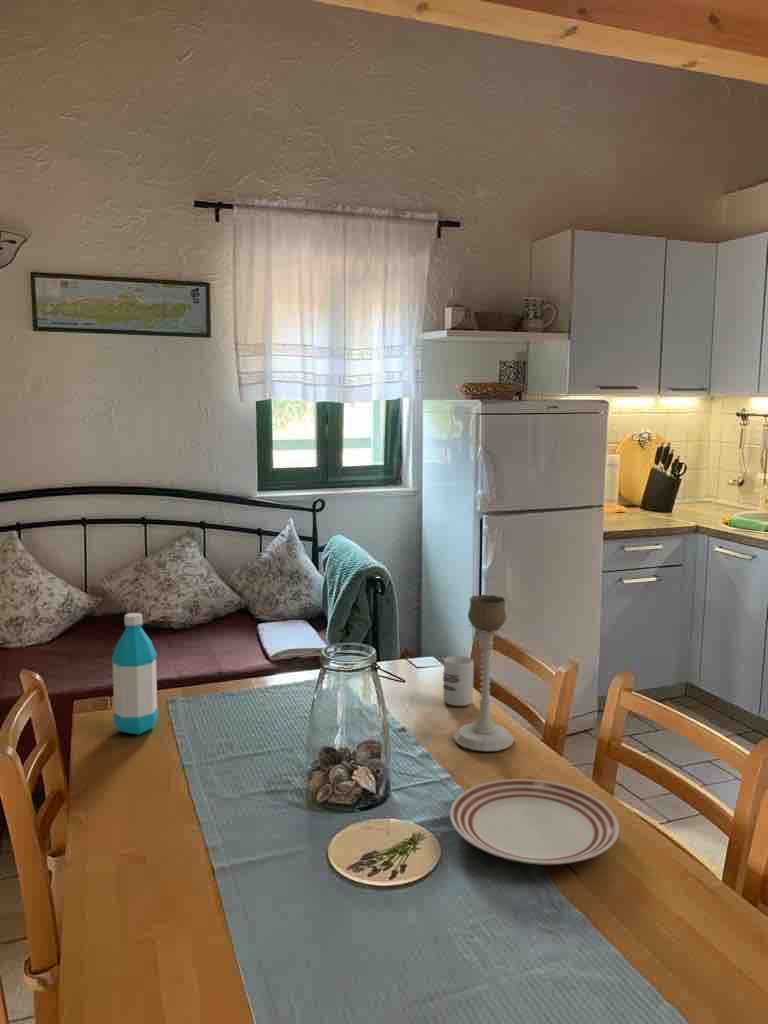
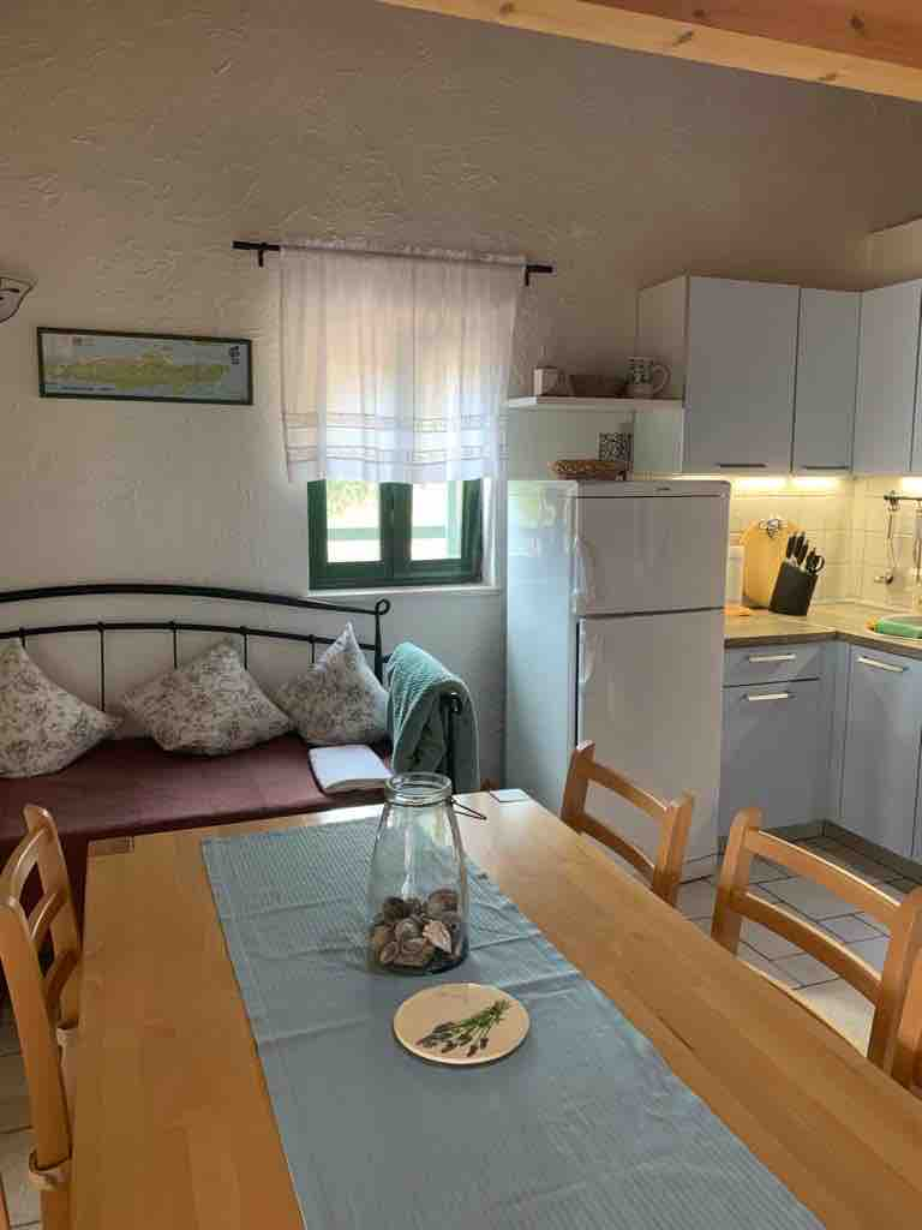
- water bottle (134, 672)
- dinner plate (532, 824)
- candle holder (485, 669)
- cup (458, 680)
